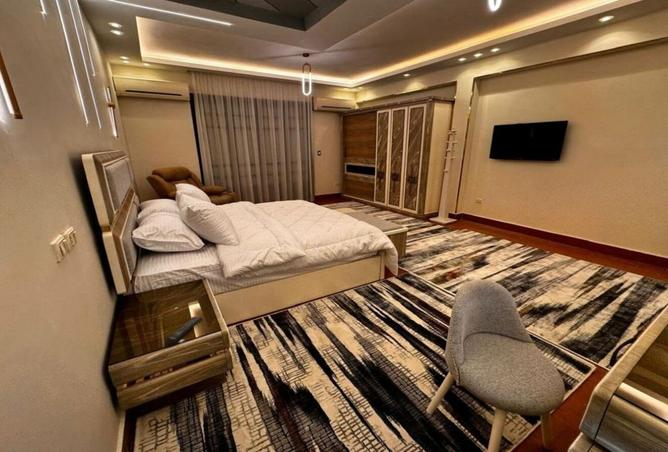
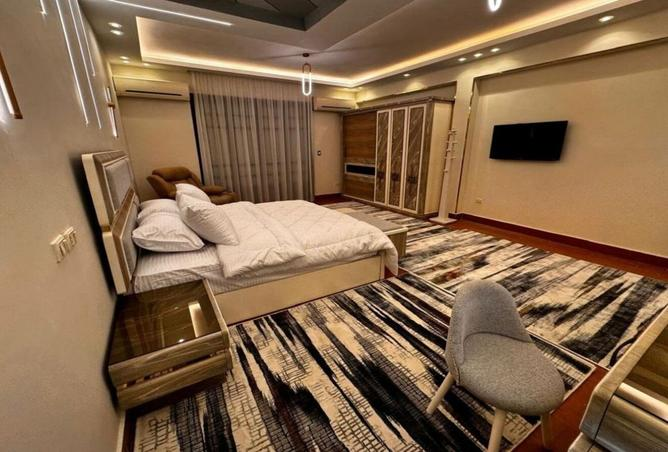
- remote control (185, 329)
